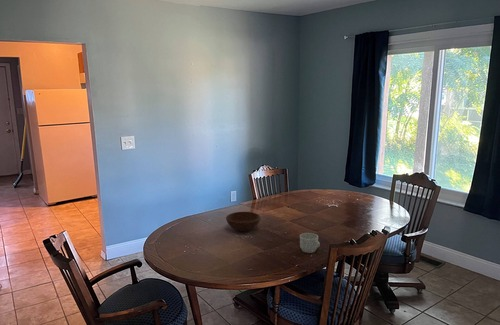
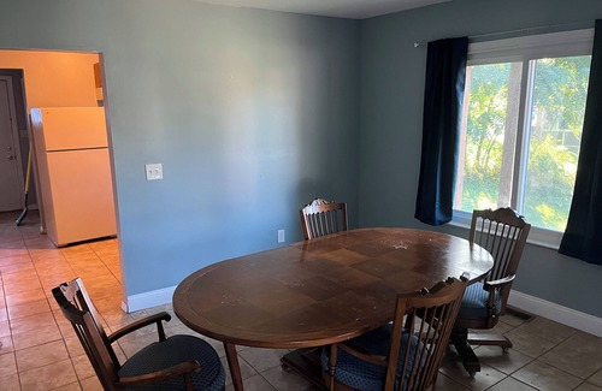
- mug (310, 243)
- bowl (243, 222)
